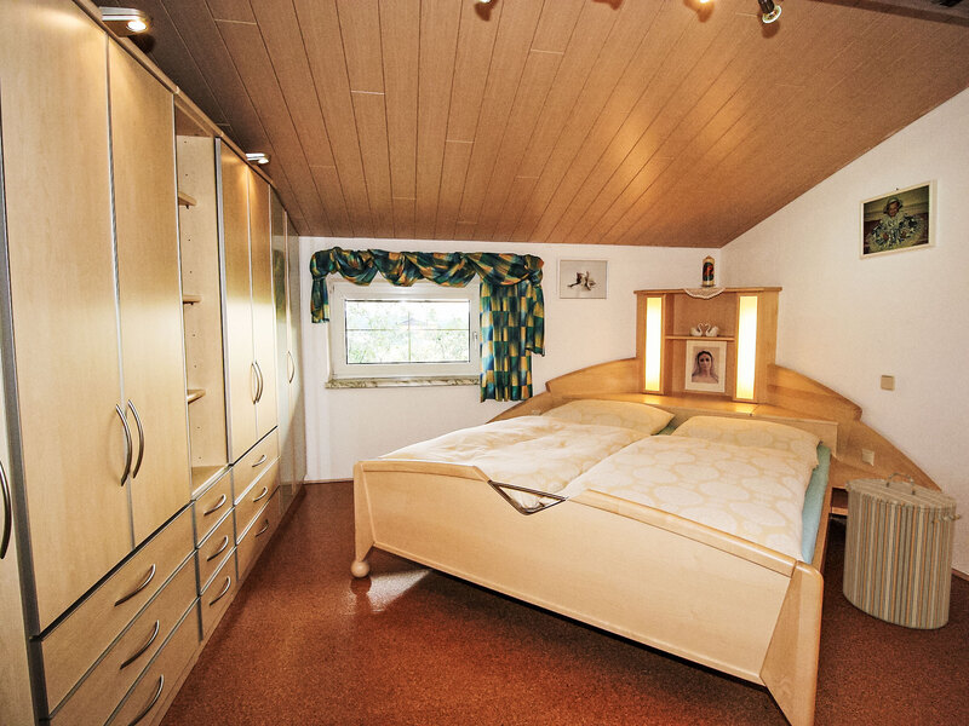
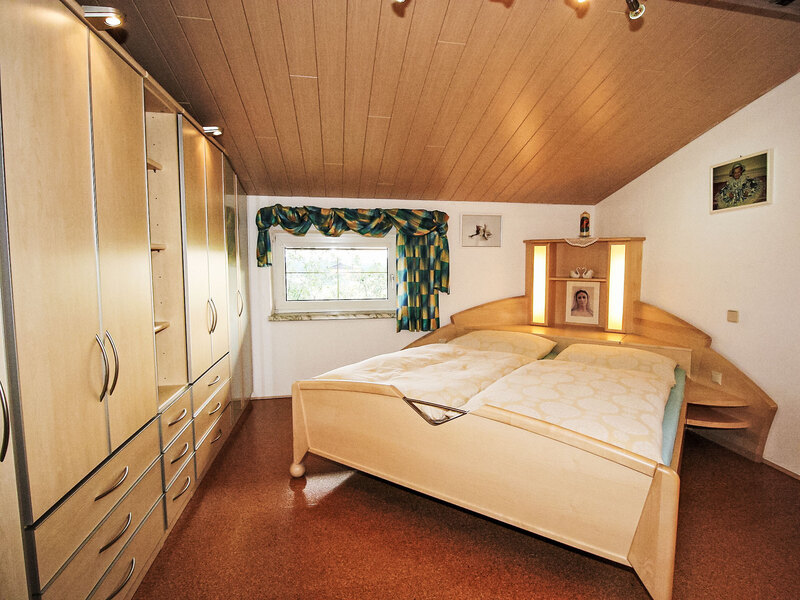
- laundry hamper (896, 538)
